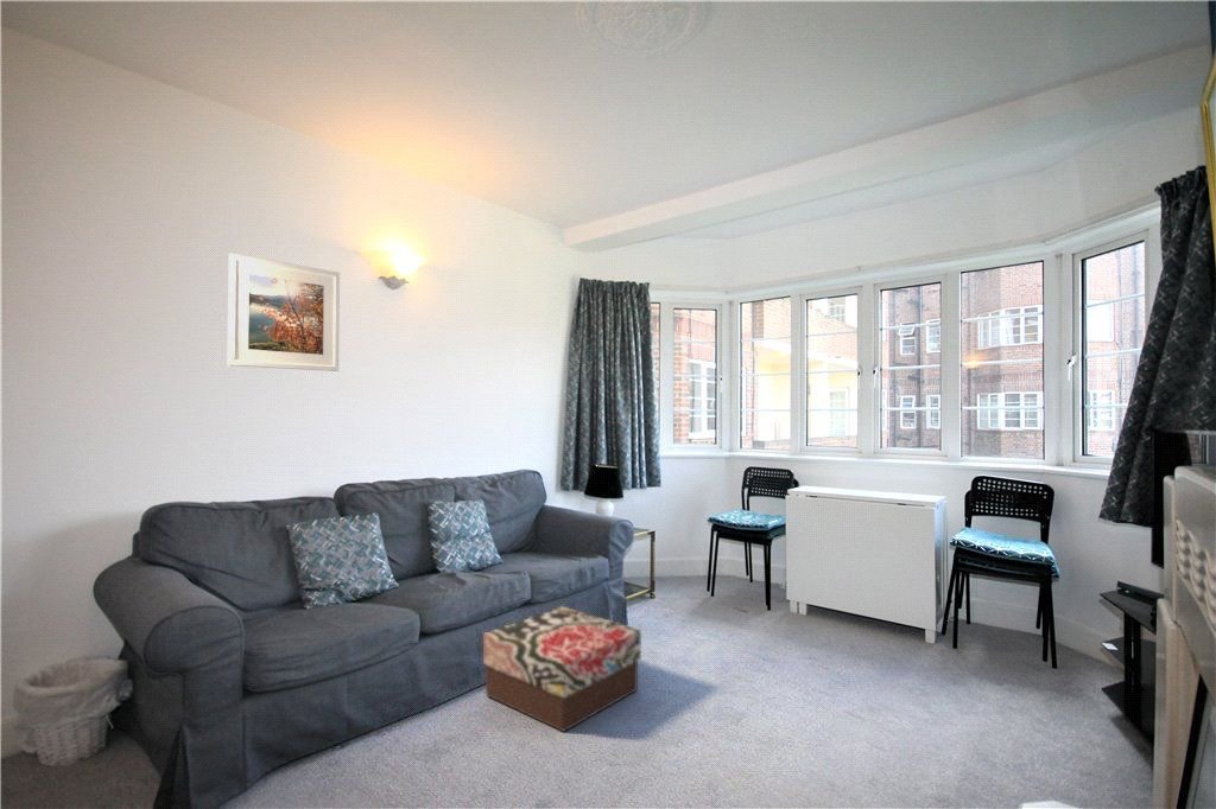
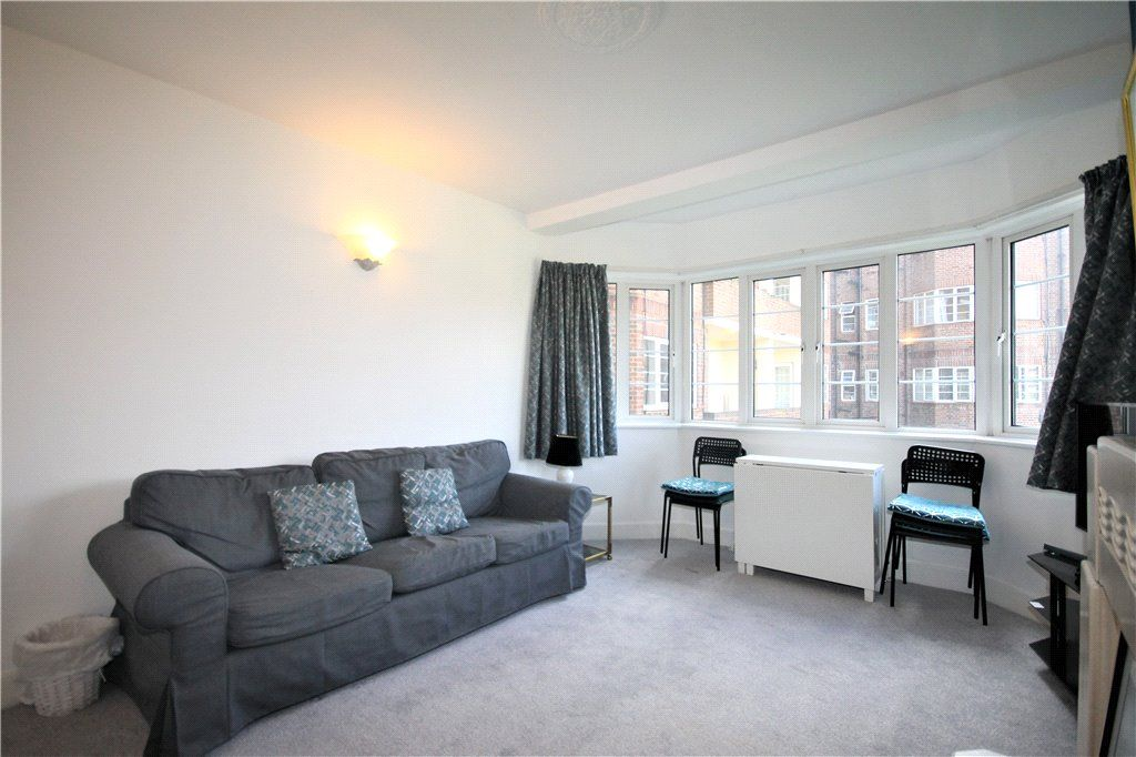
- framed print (286, 316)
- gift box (562, 662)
